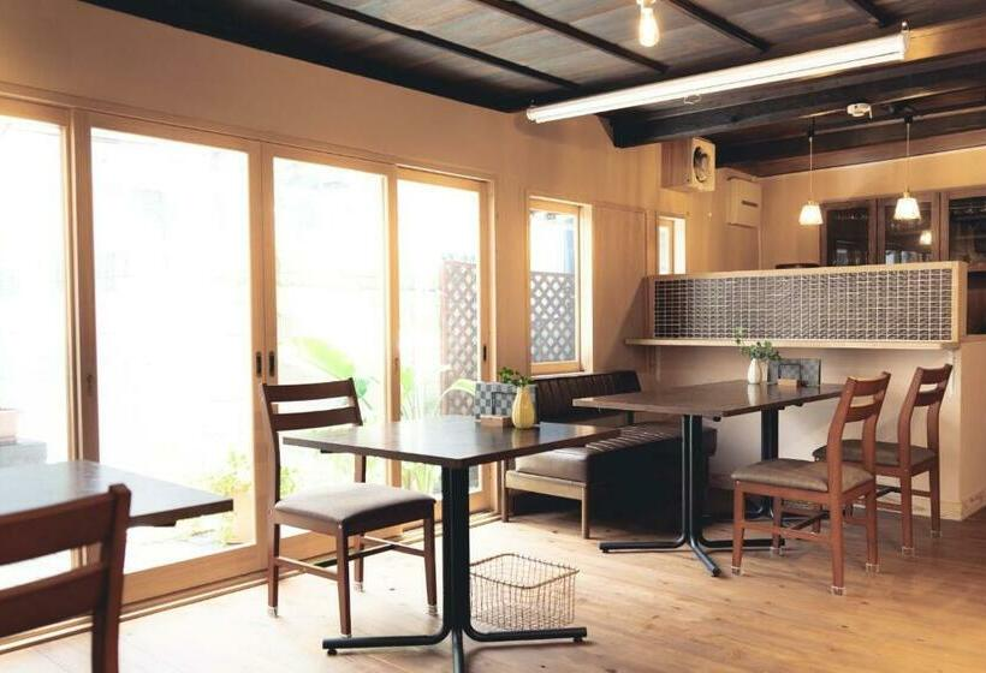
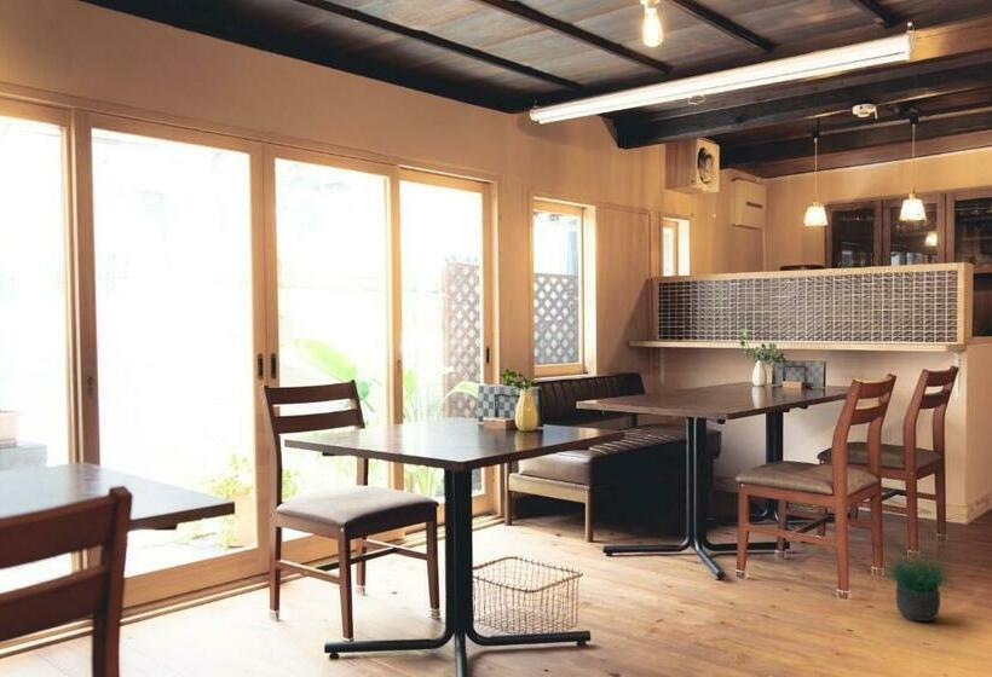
+ potted plant (918, 572)
